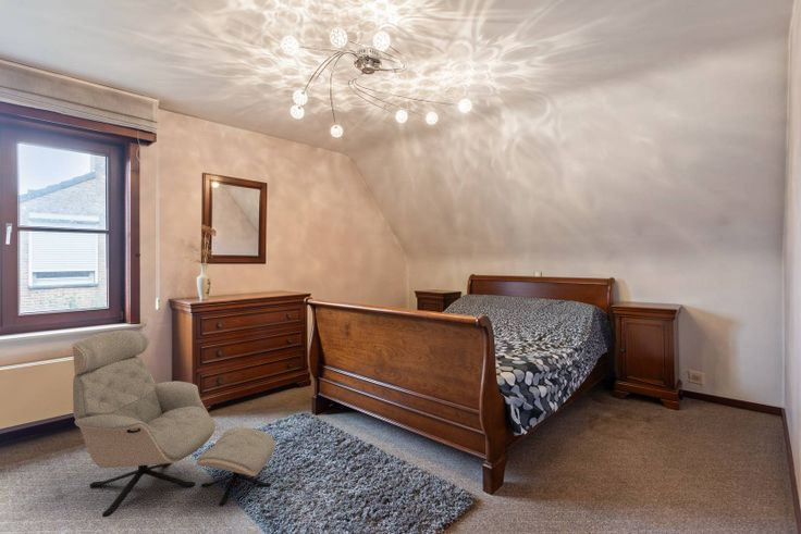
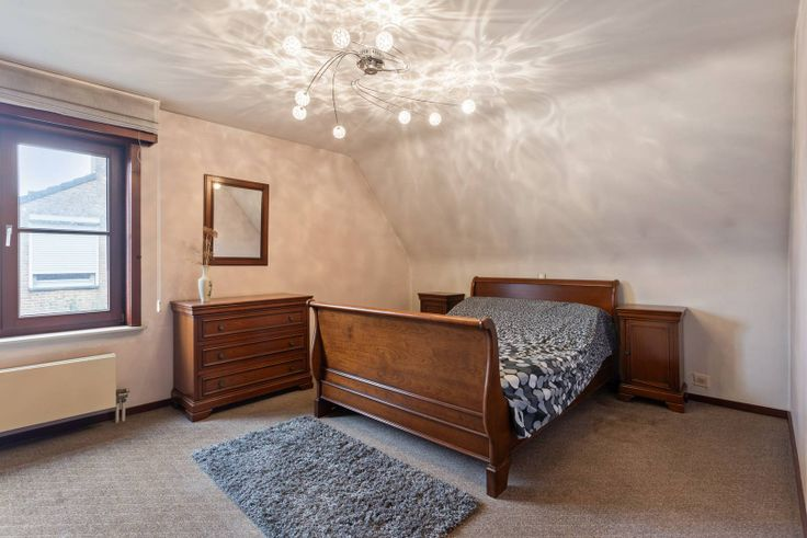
- armchair (181, 408)
